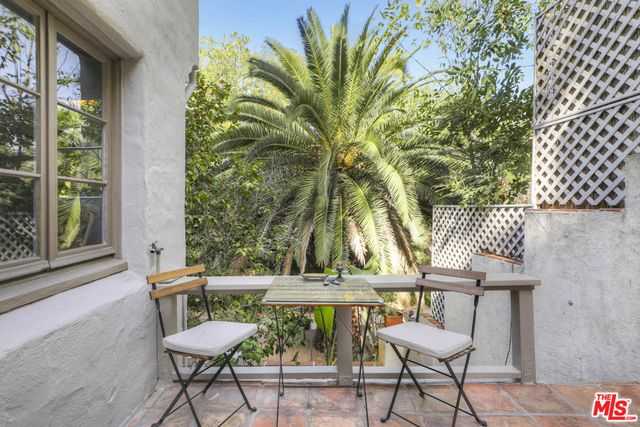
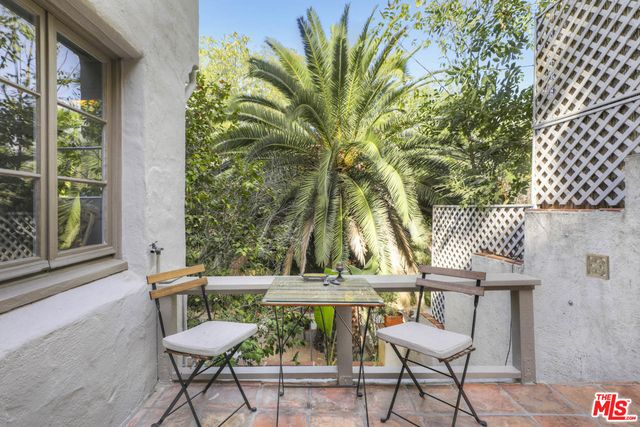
+ wall ornament (597, 266)
